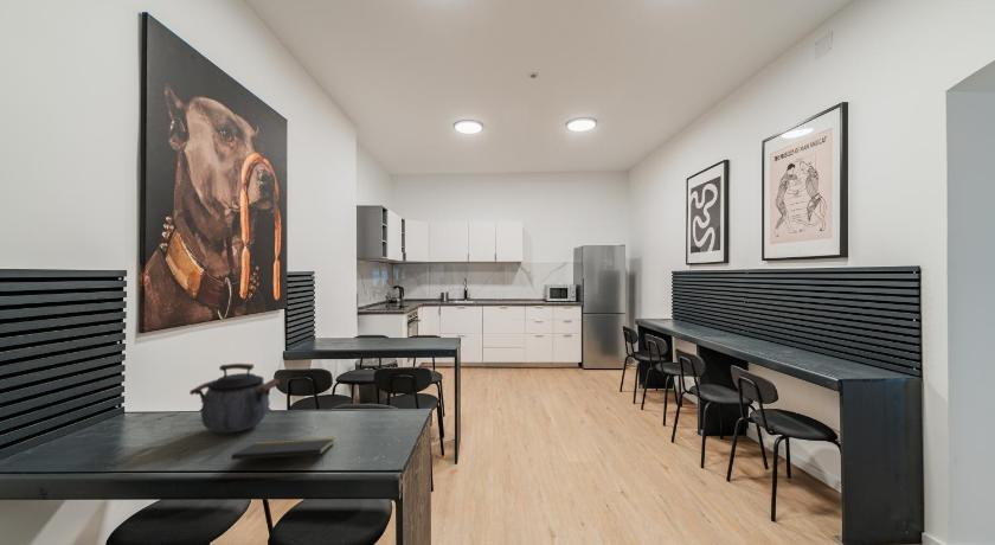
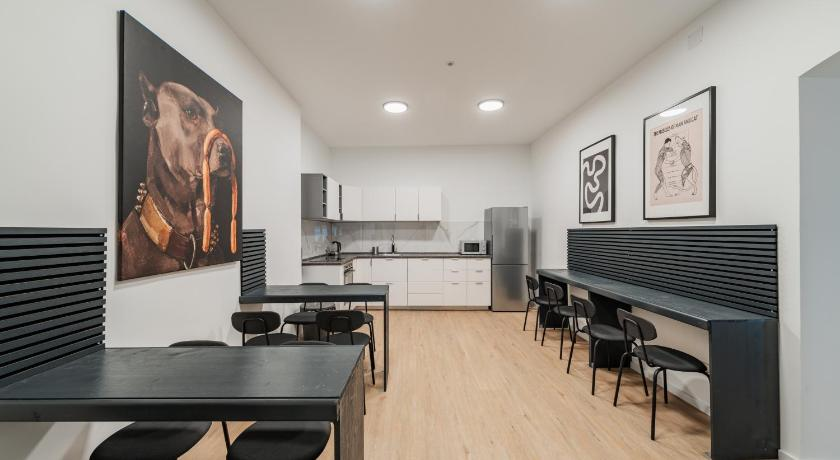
- kettle (236, 396)
- notepad (287, 448)
